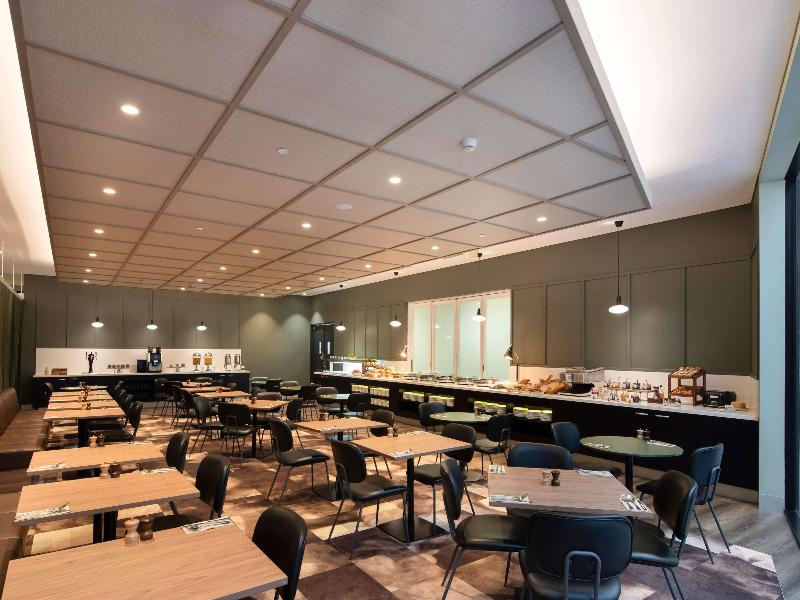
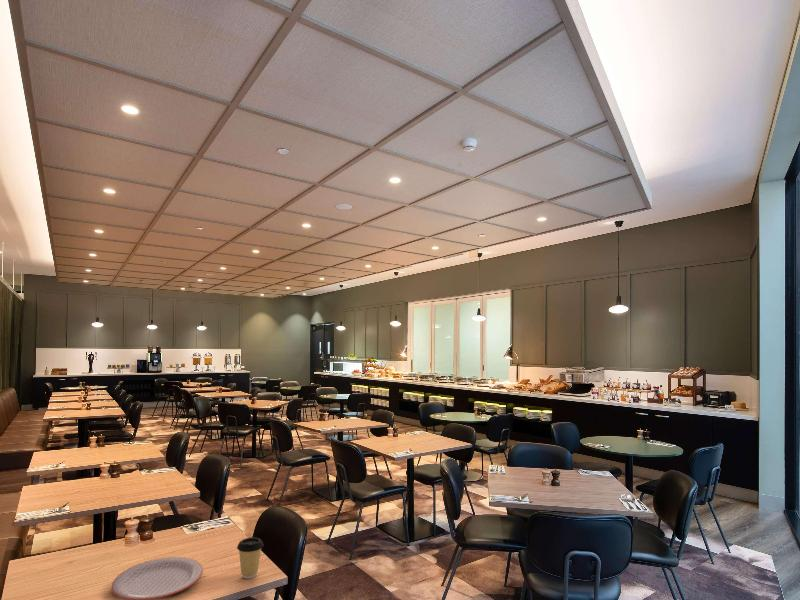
+ coffee cup (250, 557)
+ plate (158, 579)
